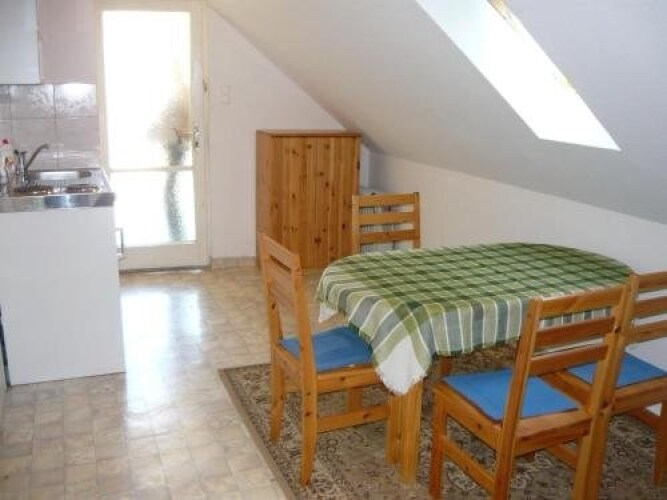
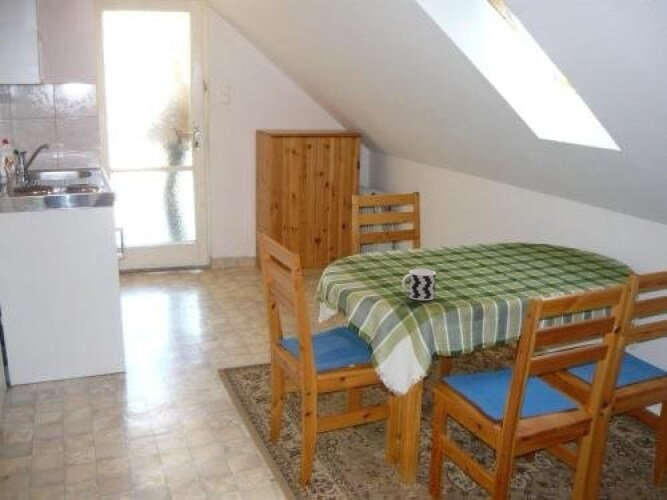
+ cup (418, 284)
